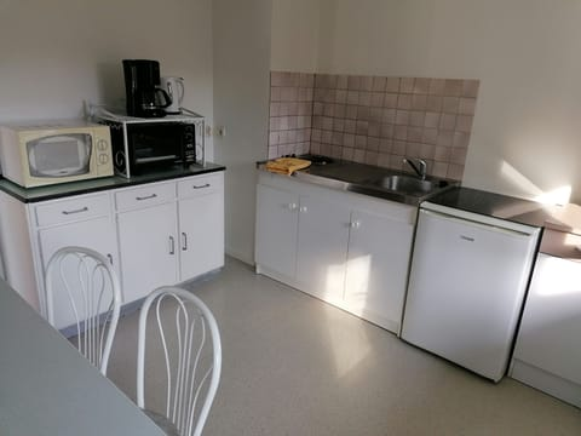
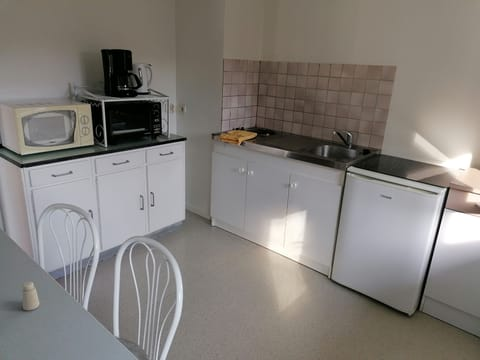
+ saltshaker (29, 294)
